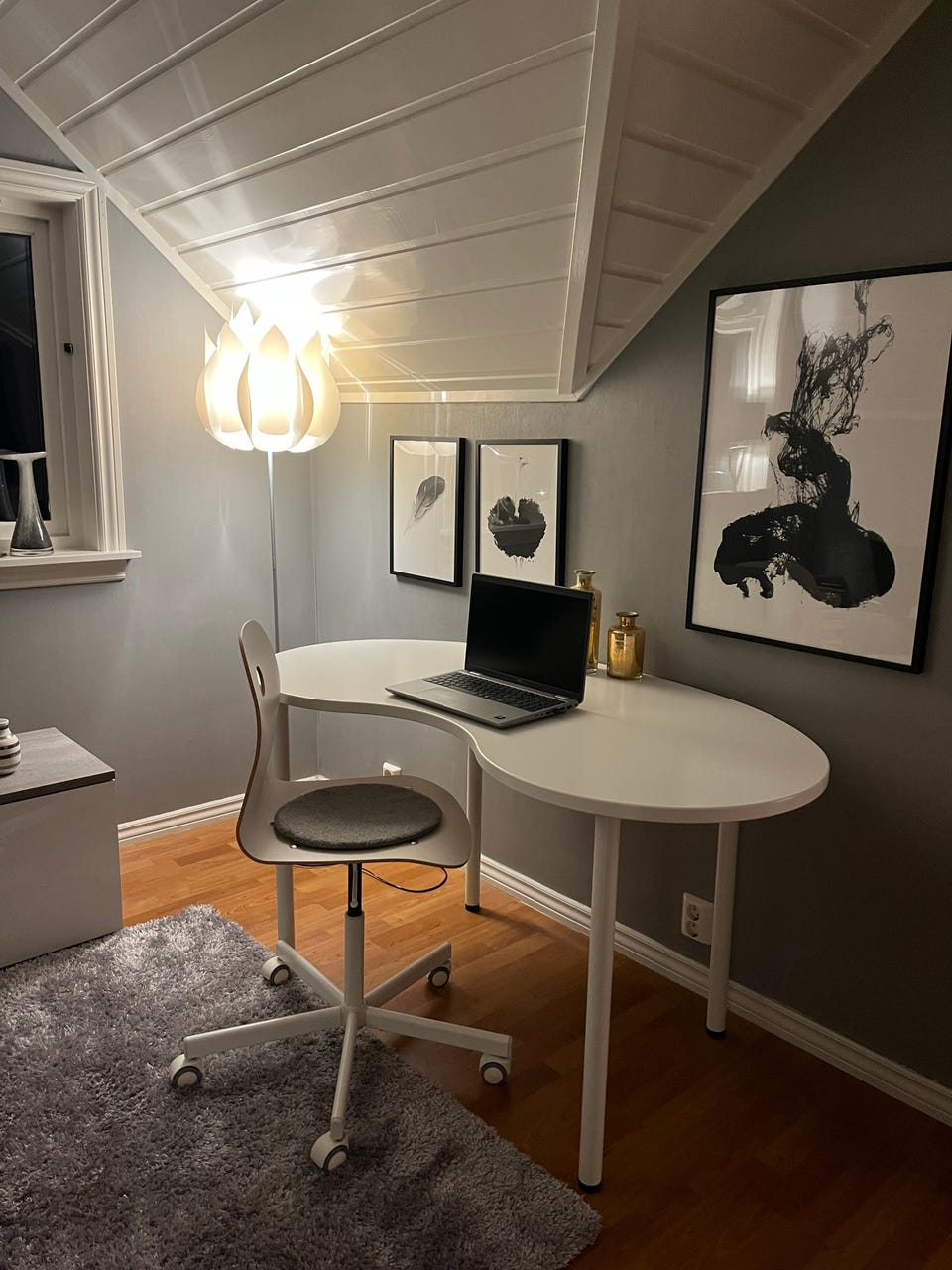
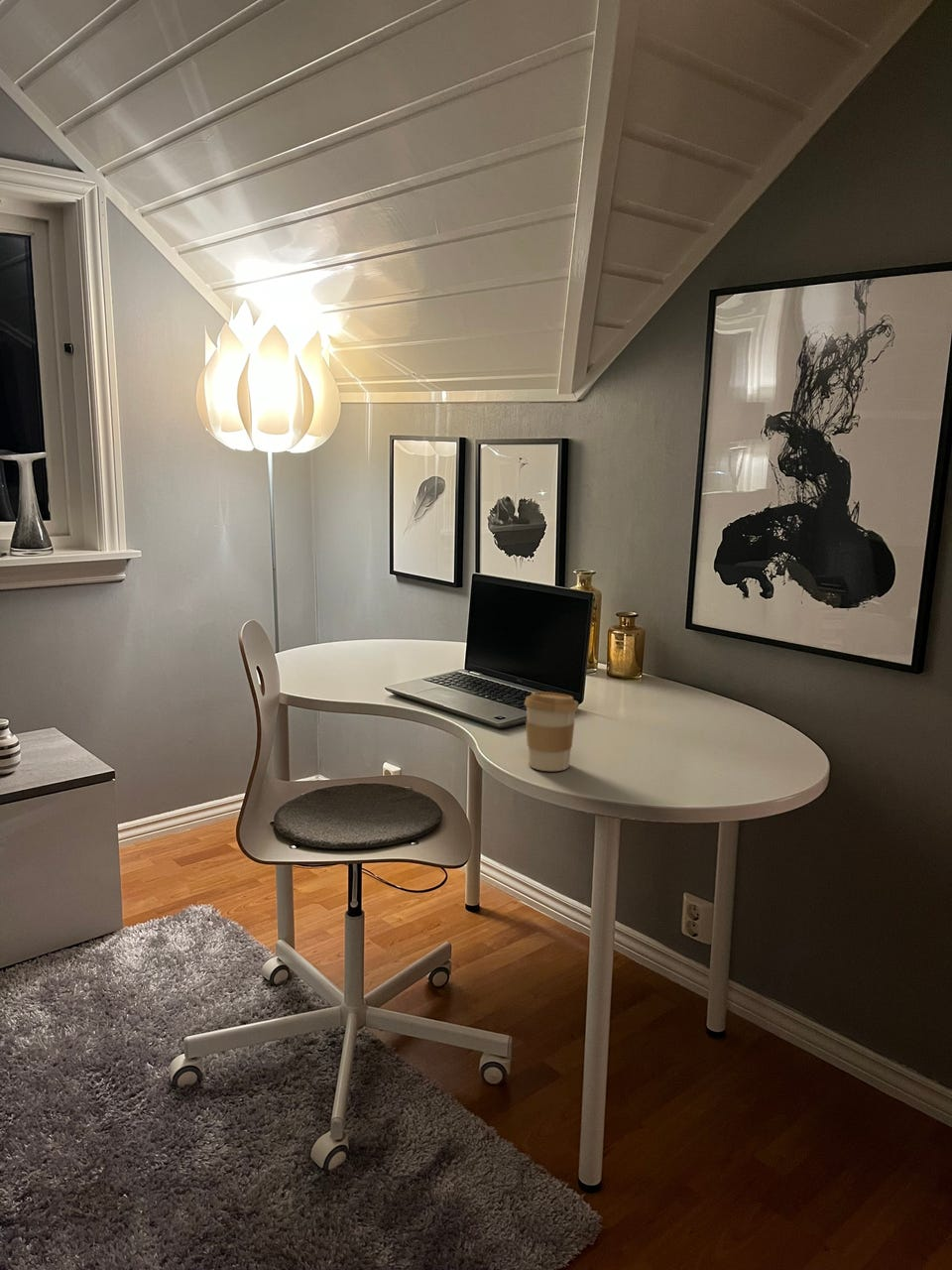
+ coffee cup (549, 728)
